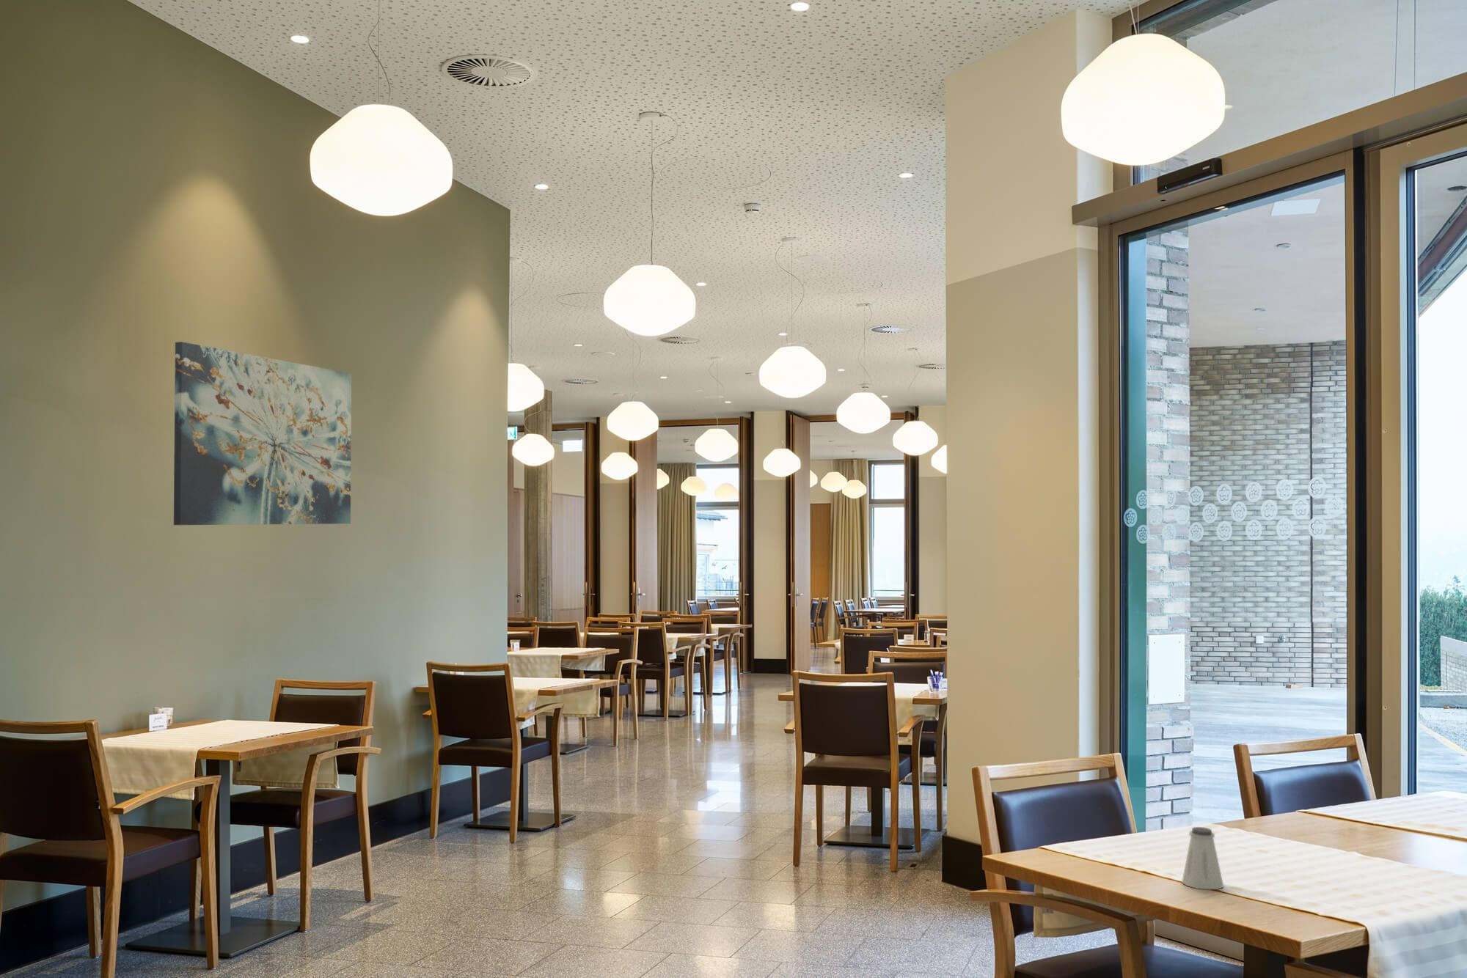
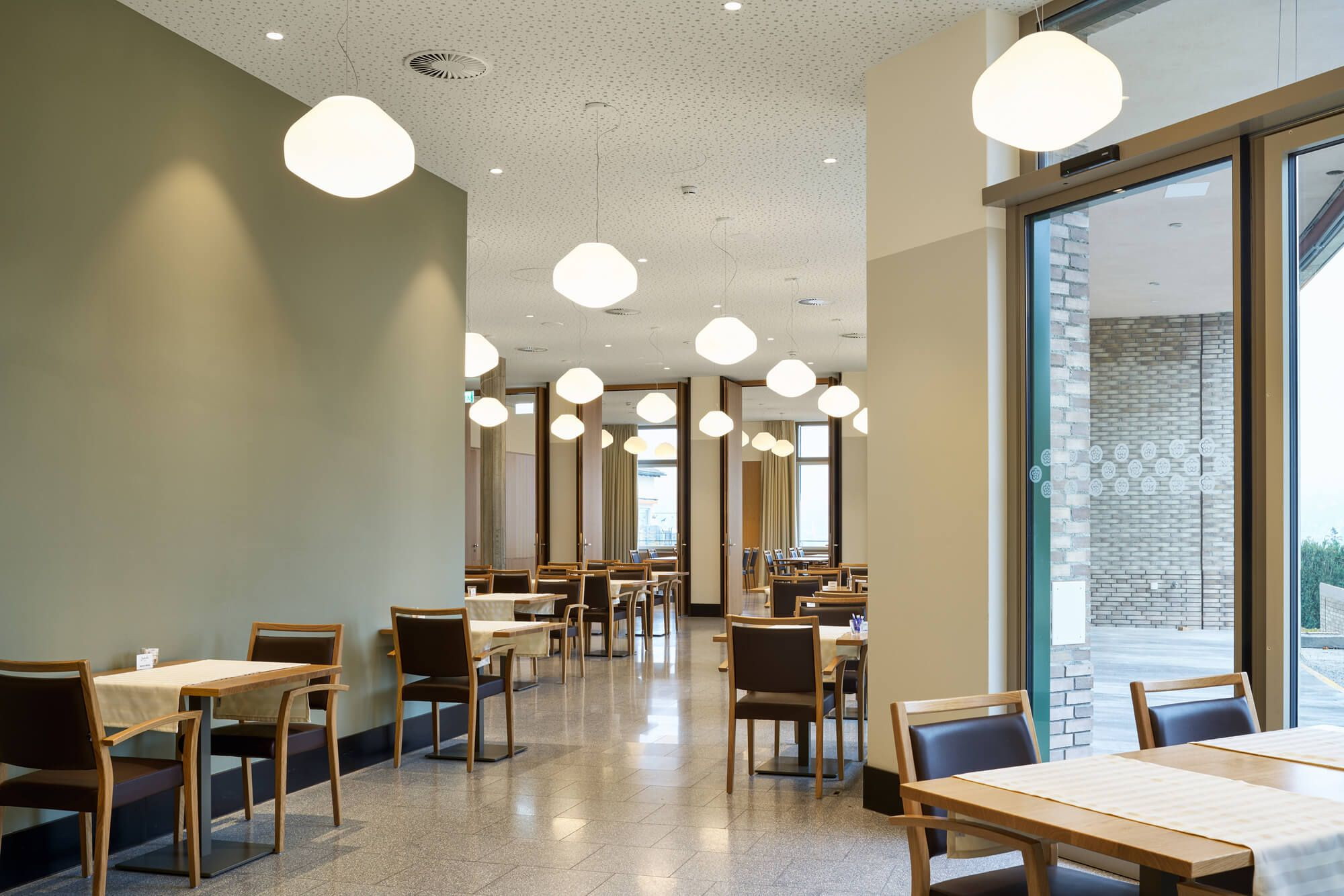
- saltshaker (1202, 857)
- wall art (271, 441)
